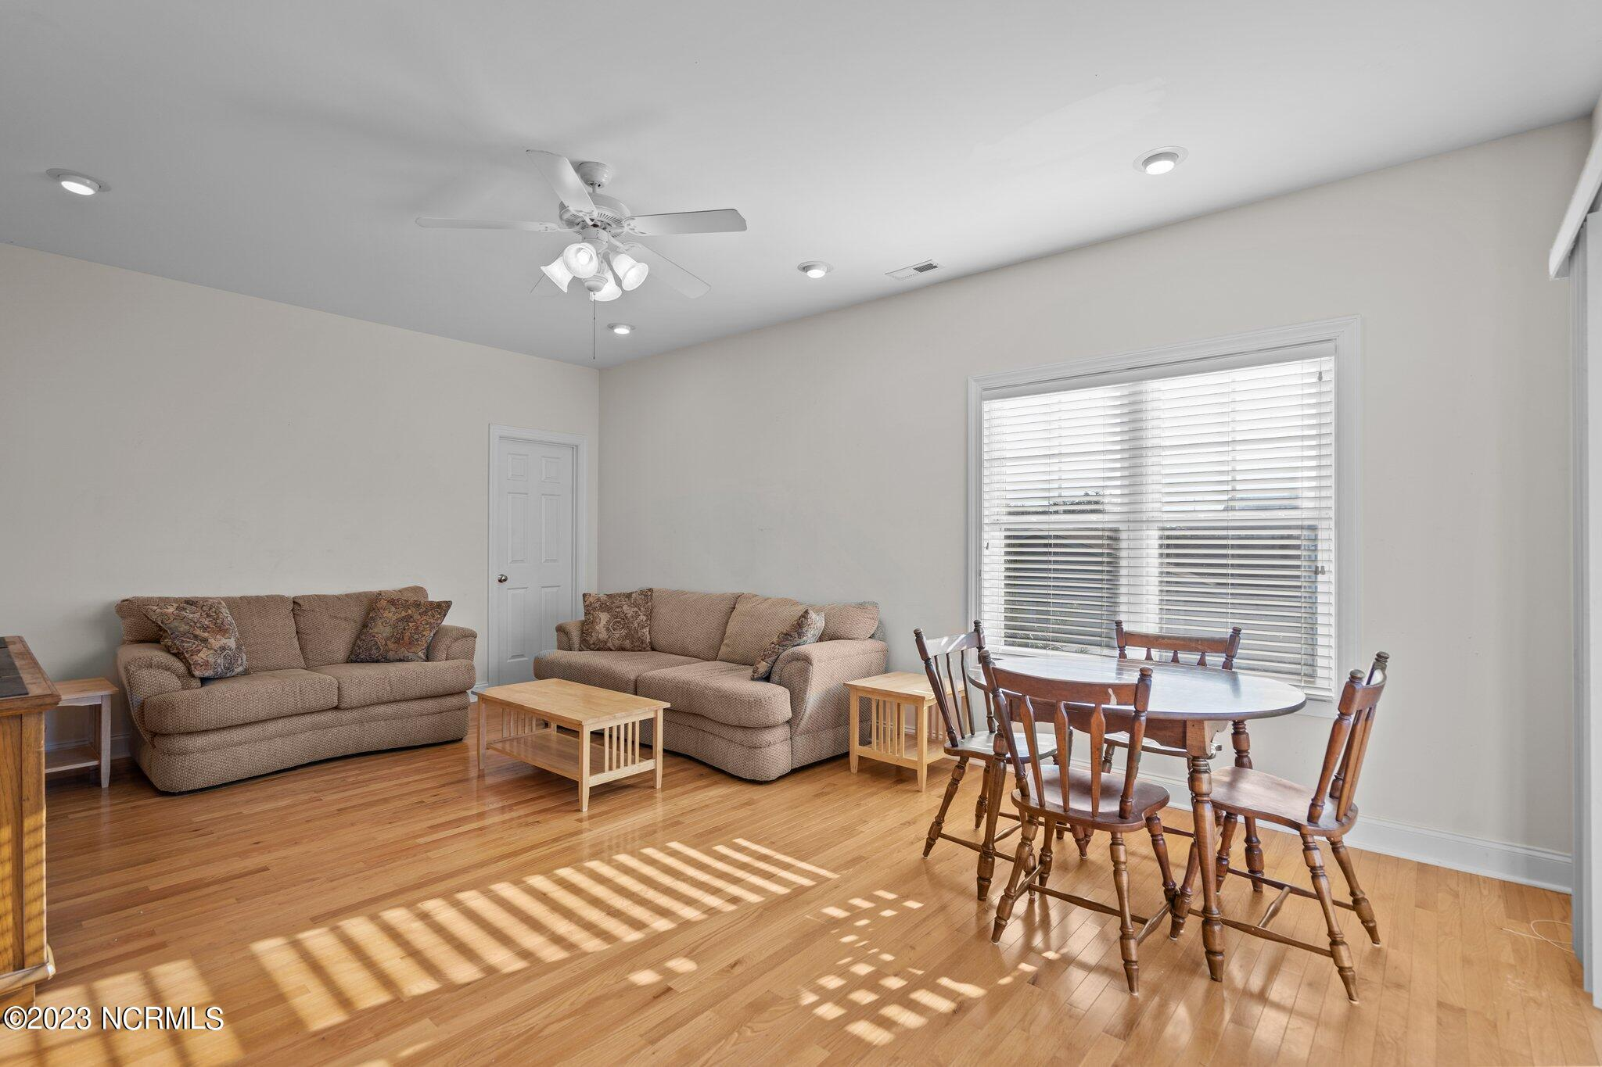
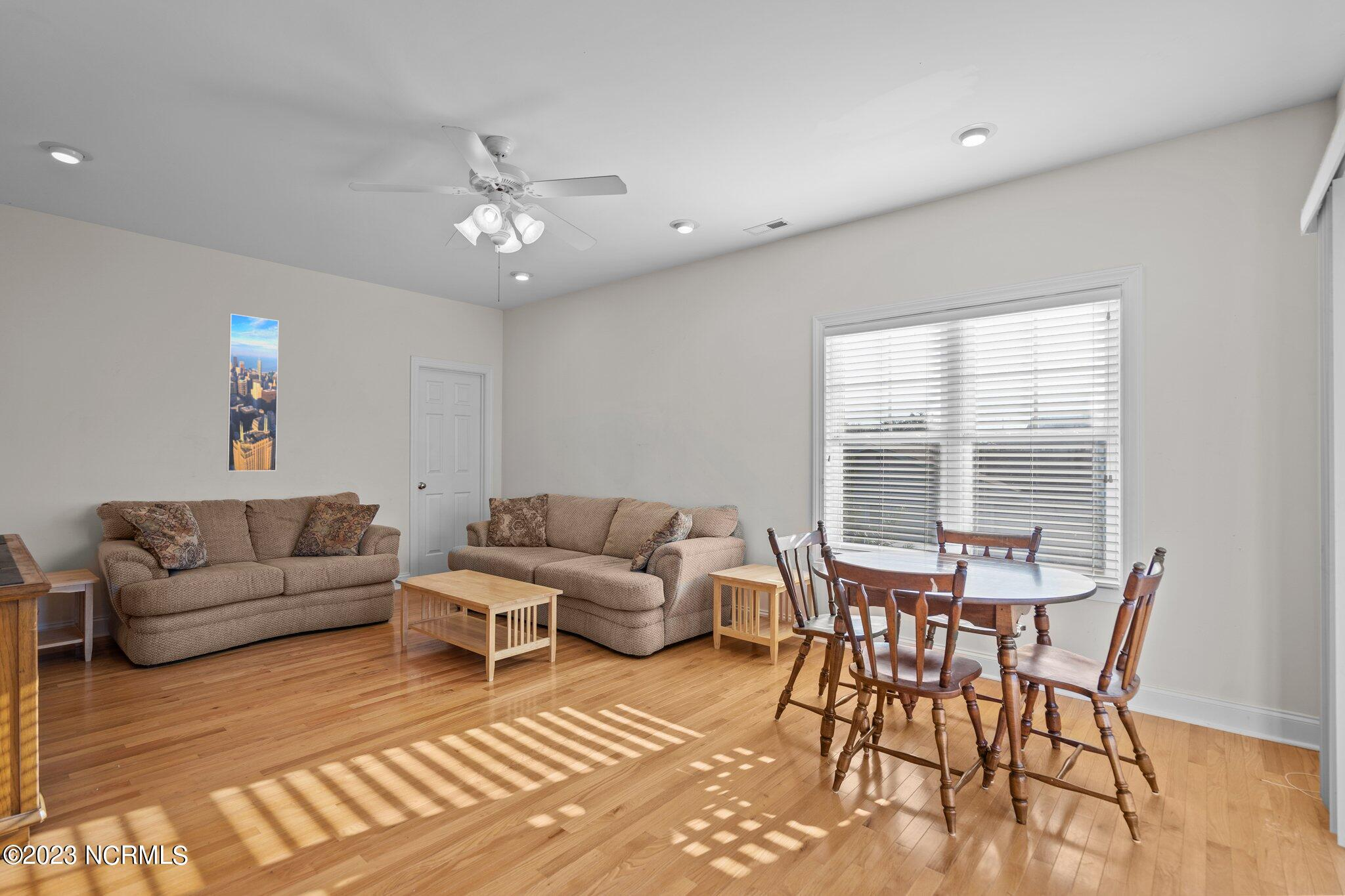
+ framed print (253, 394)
